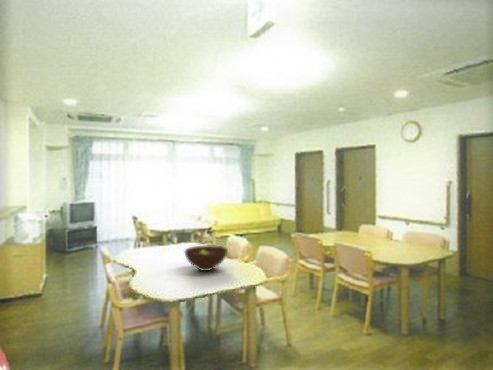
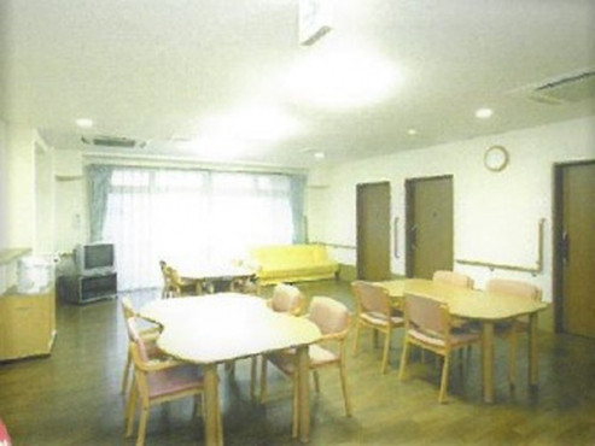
- fruit bowl (206, 259)
